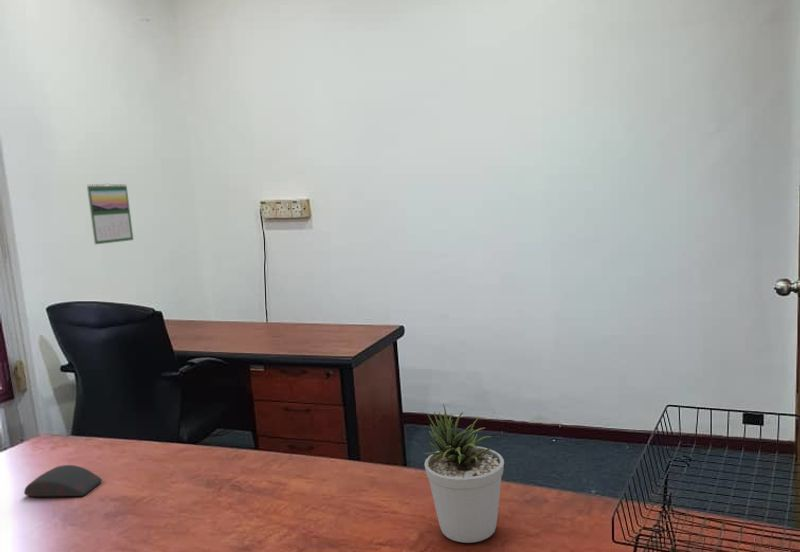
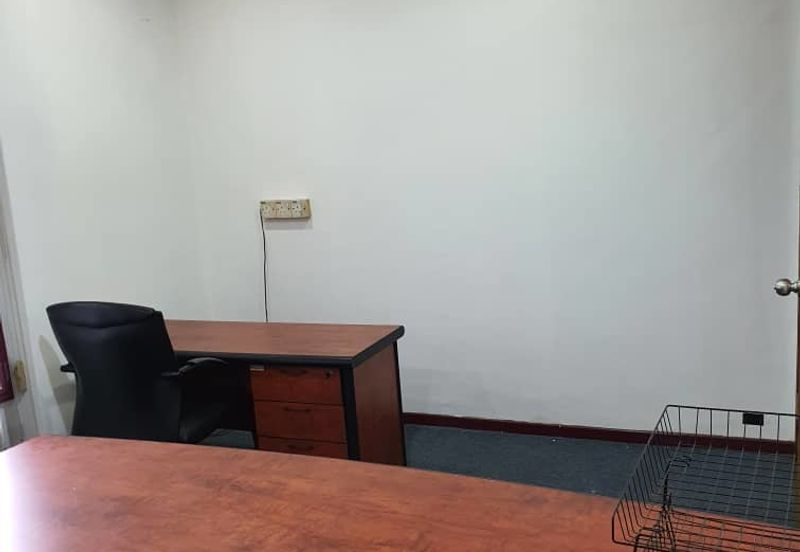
- computer mouse (62, 480)
- potted plant (464, 469)
- calendar (110, 212)
